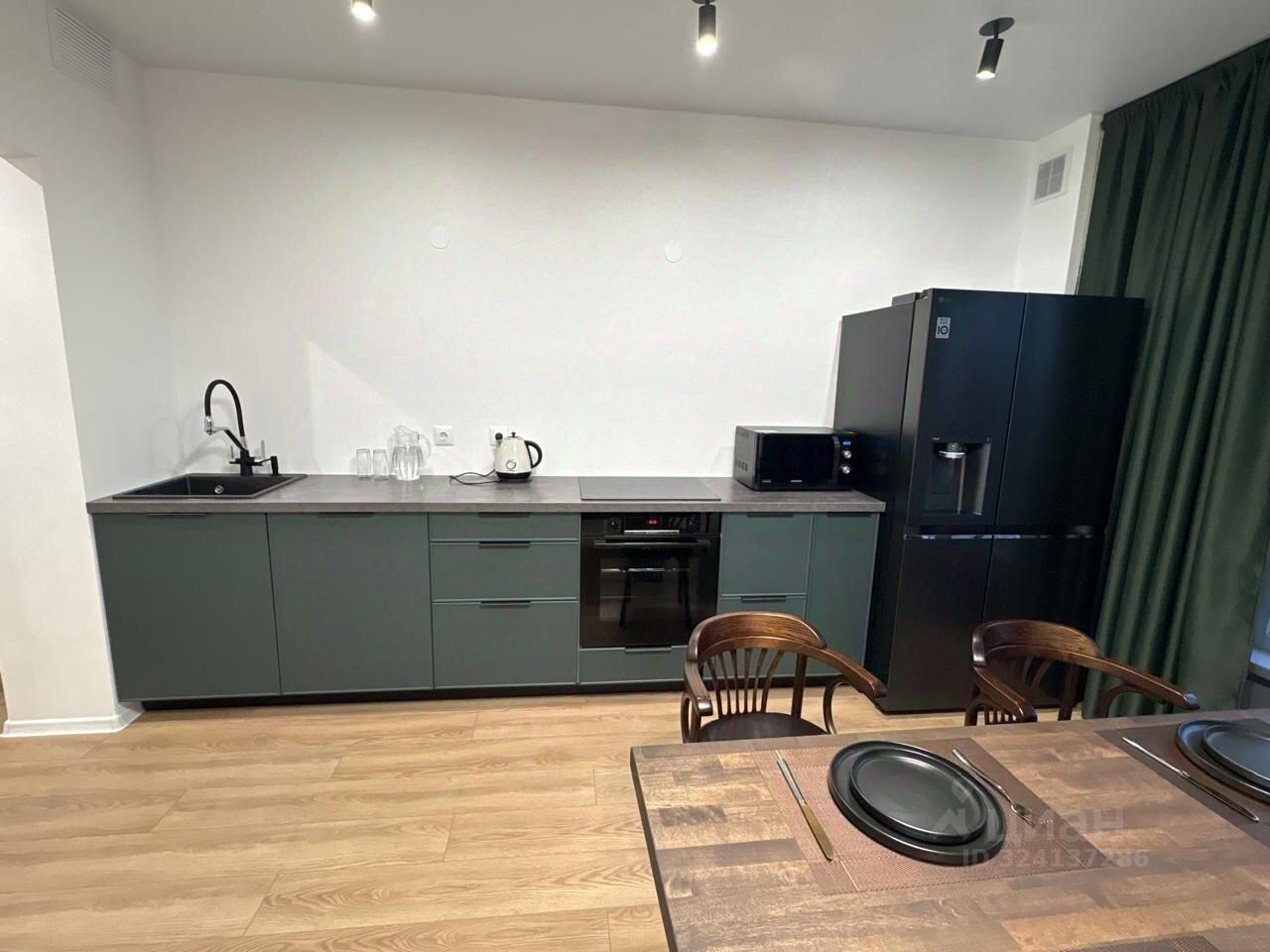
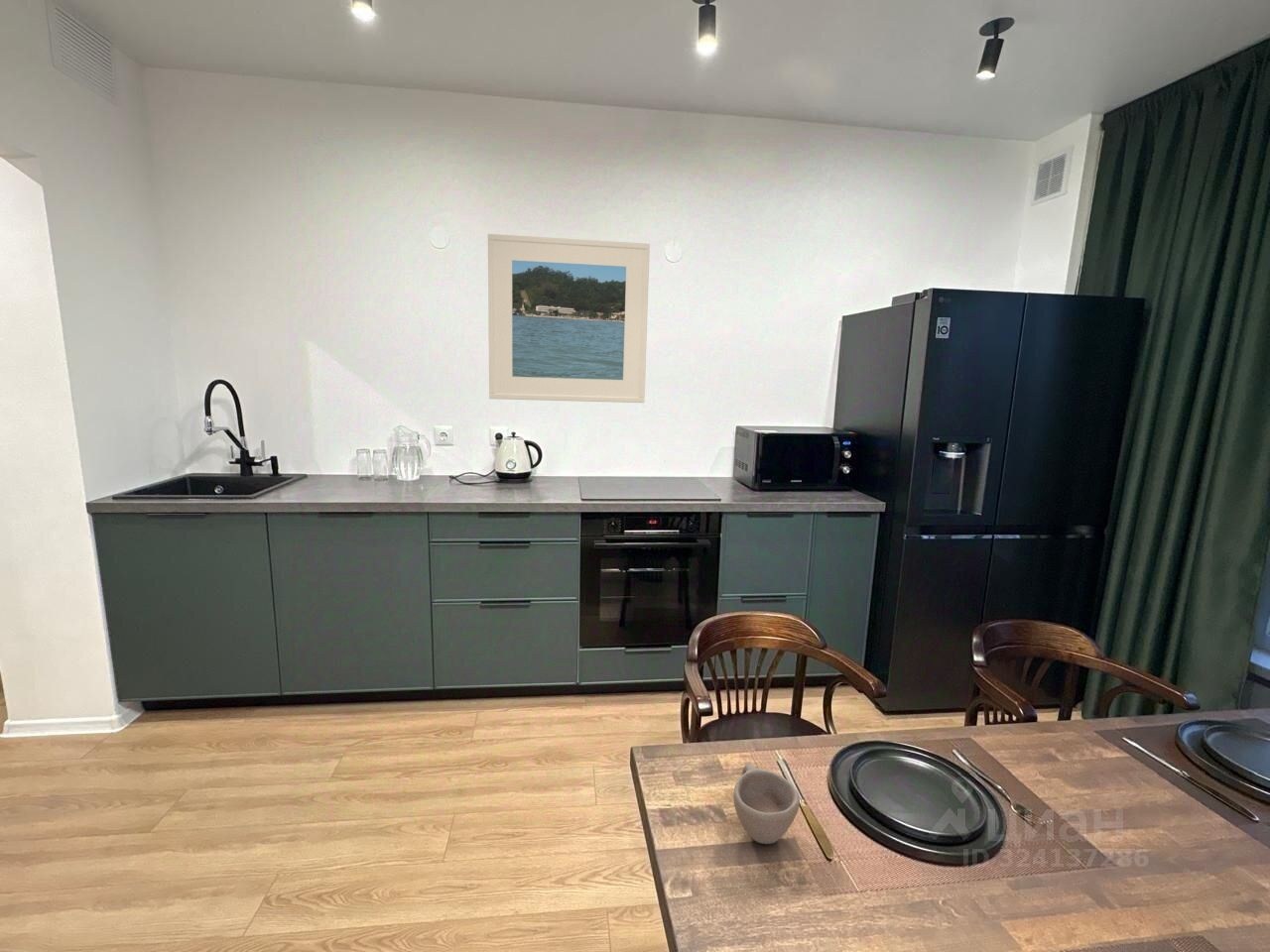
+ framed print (569, 321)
+ cup (759, 805)
